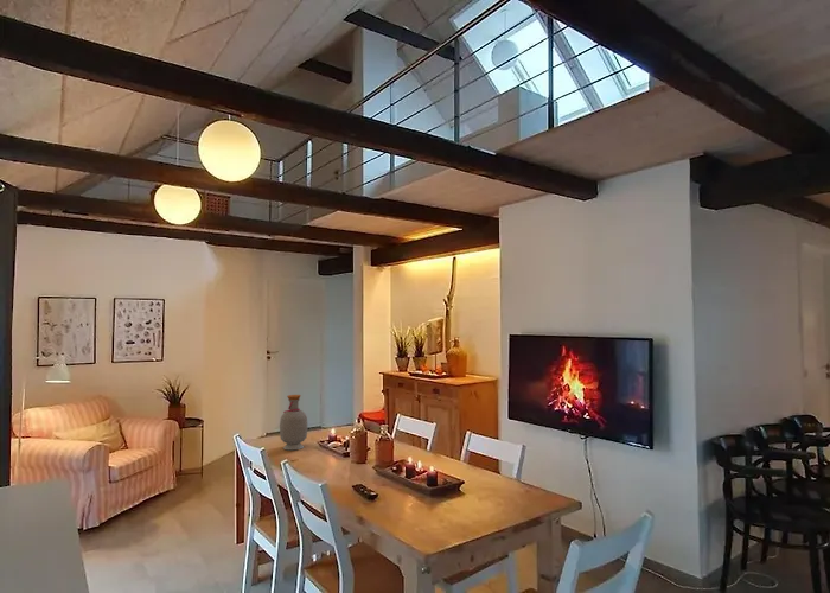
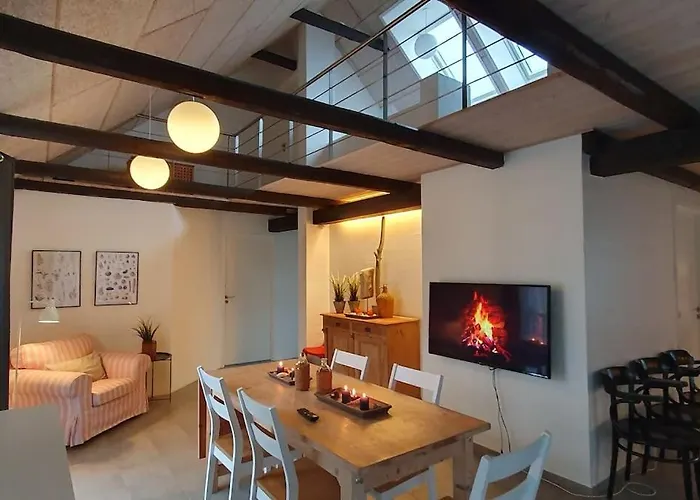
- bottle (293, 421)
